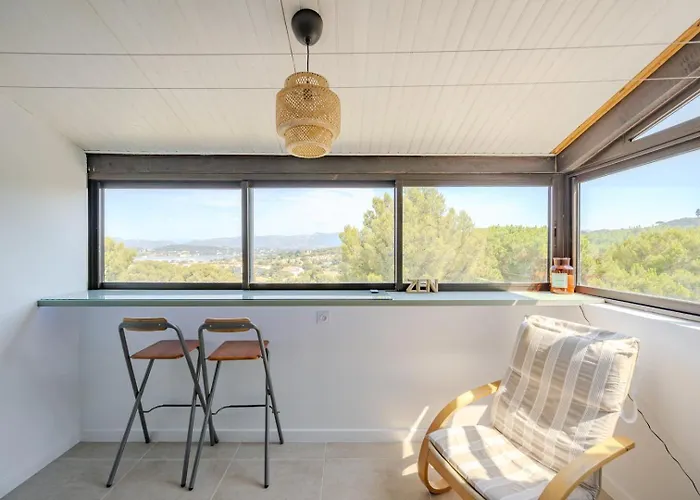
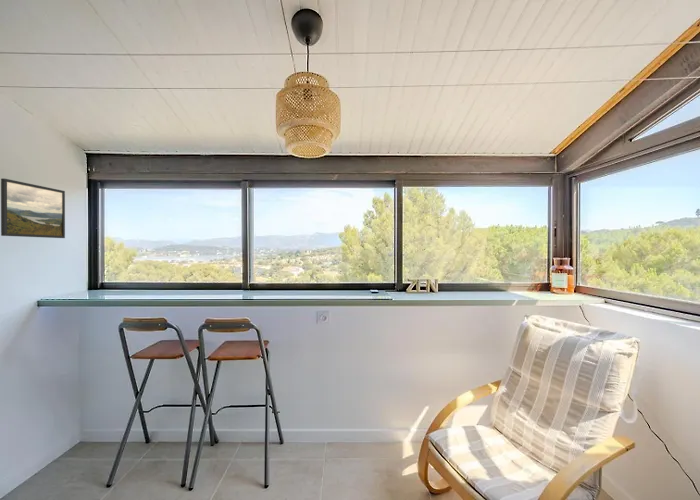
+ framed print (36, 211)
